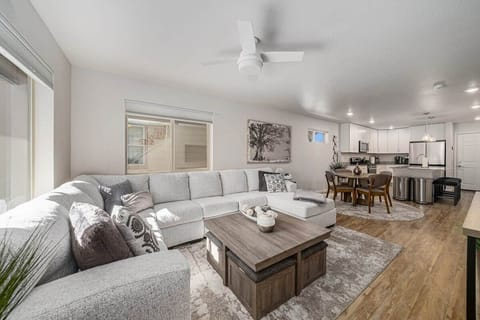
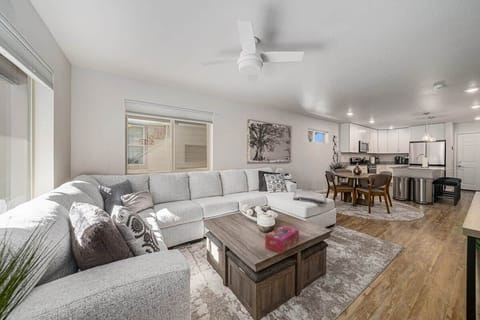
+ tissue box (282, 238)
